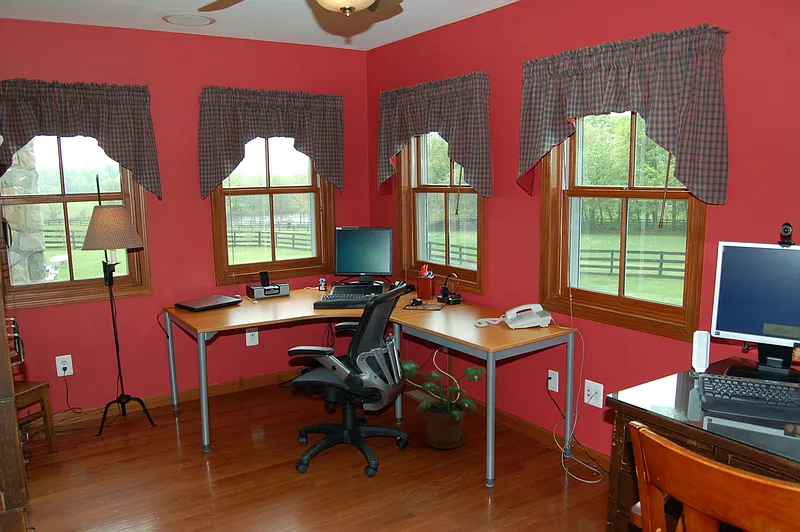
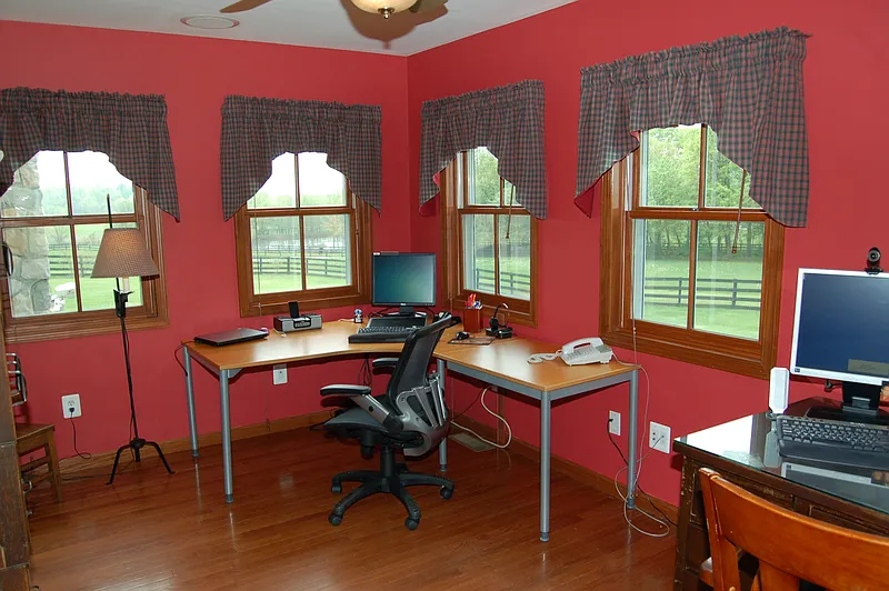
- potted plant (438, 402)
